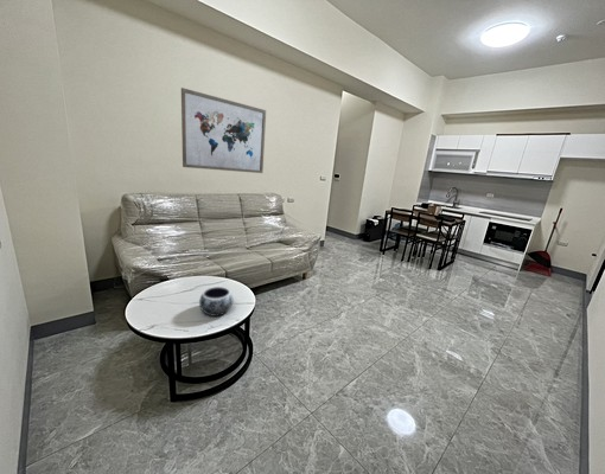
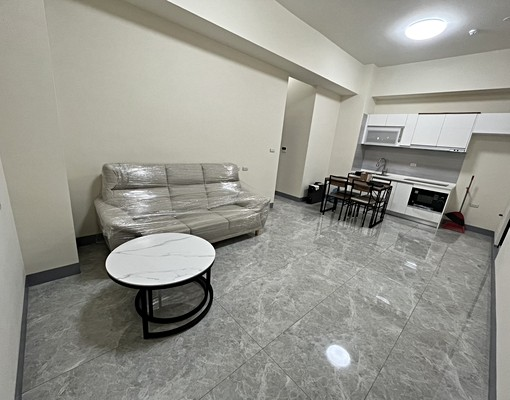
- decorative bowl (216, 301)
- wall art (227, 136)
